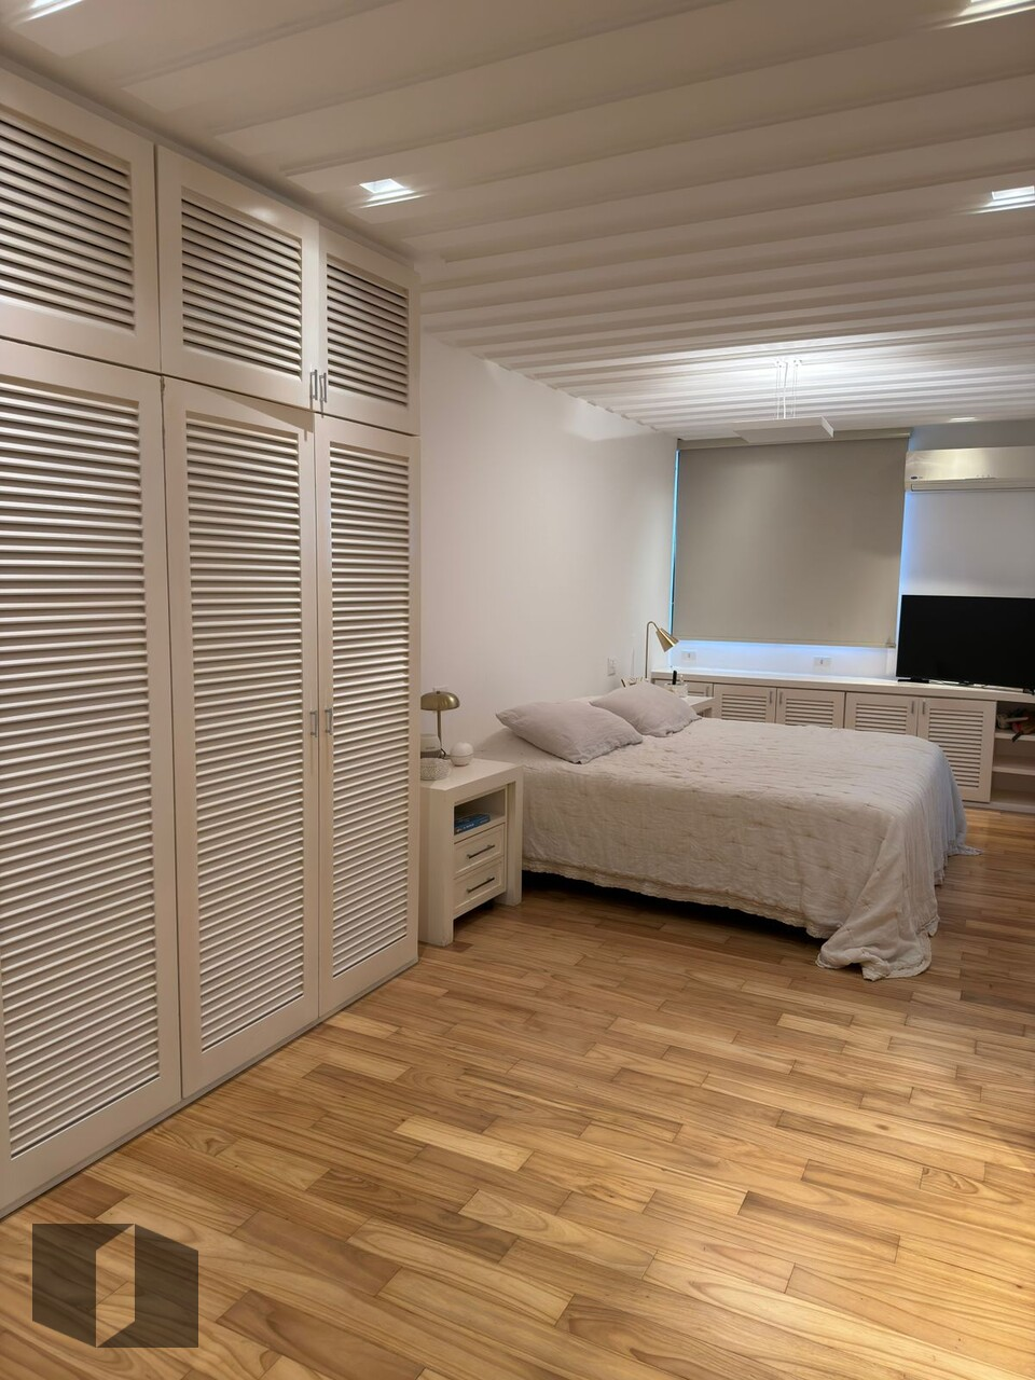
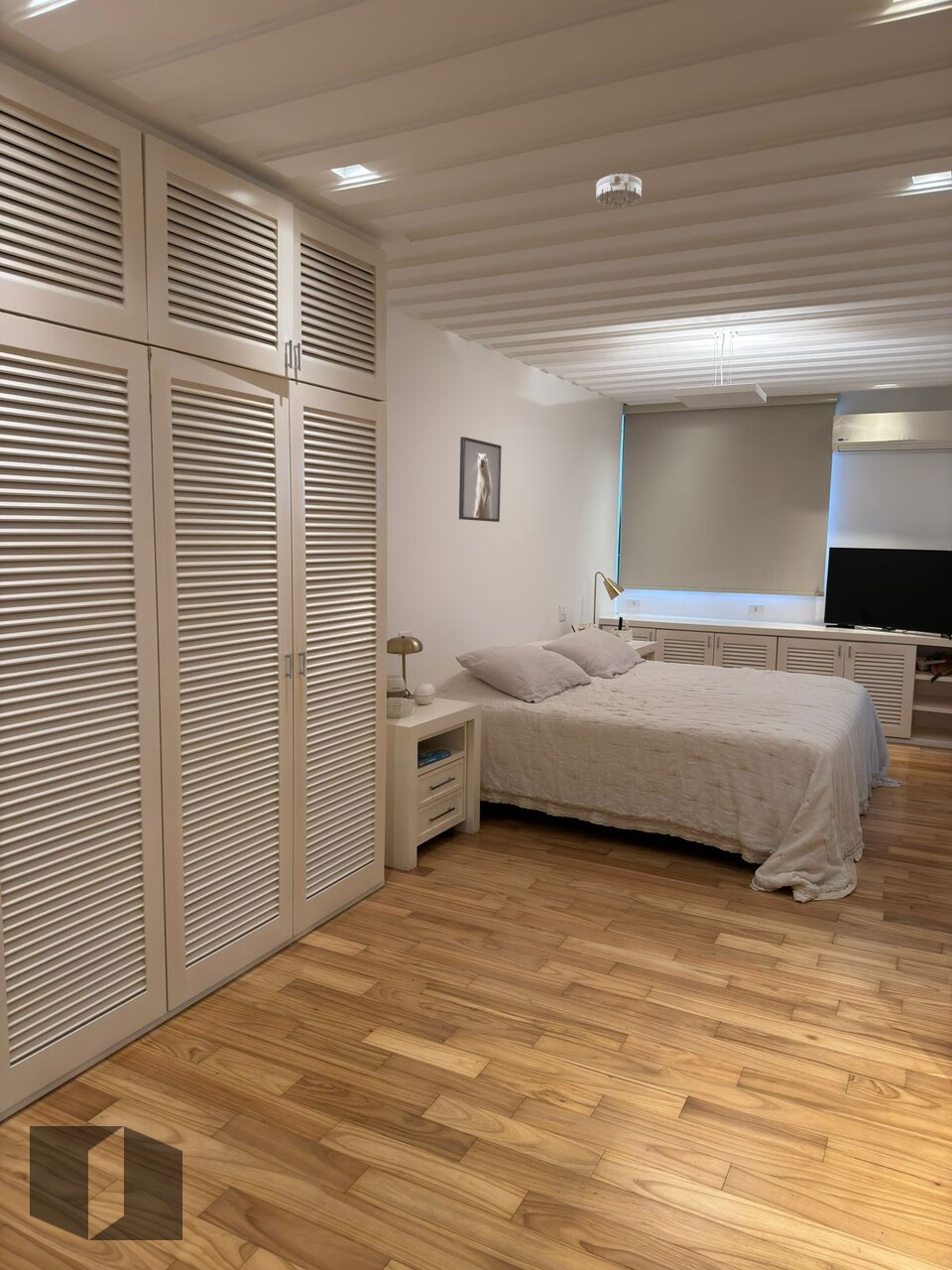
+ smoke detector (618, 190)
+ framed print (480, 480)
